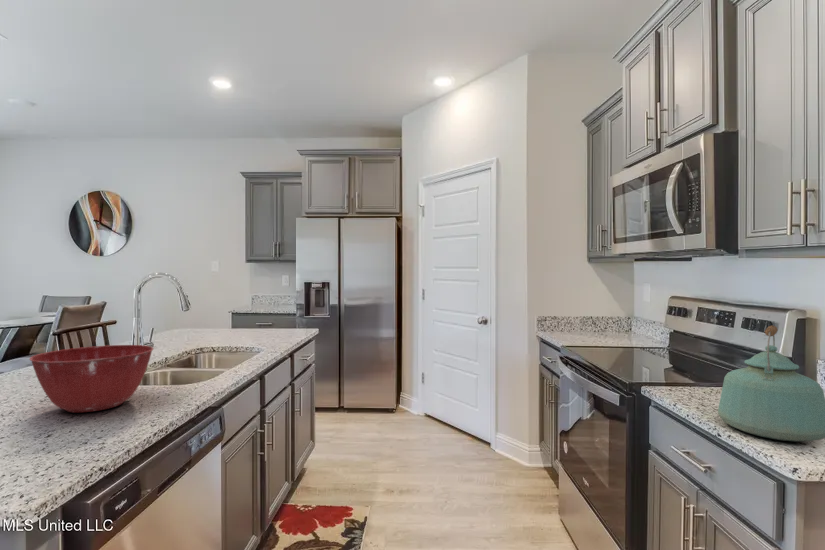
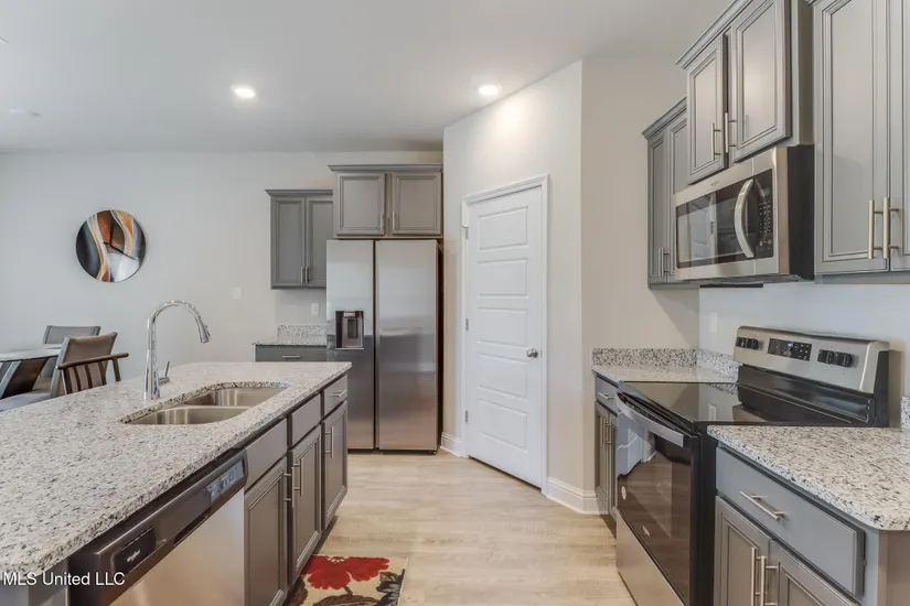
- mixing bowl (95, 378)
- kettle (771, 376)
